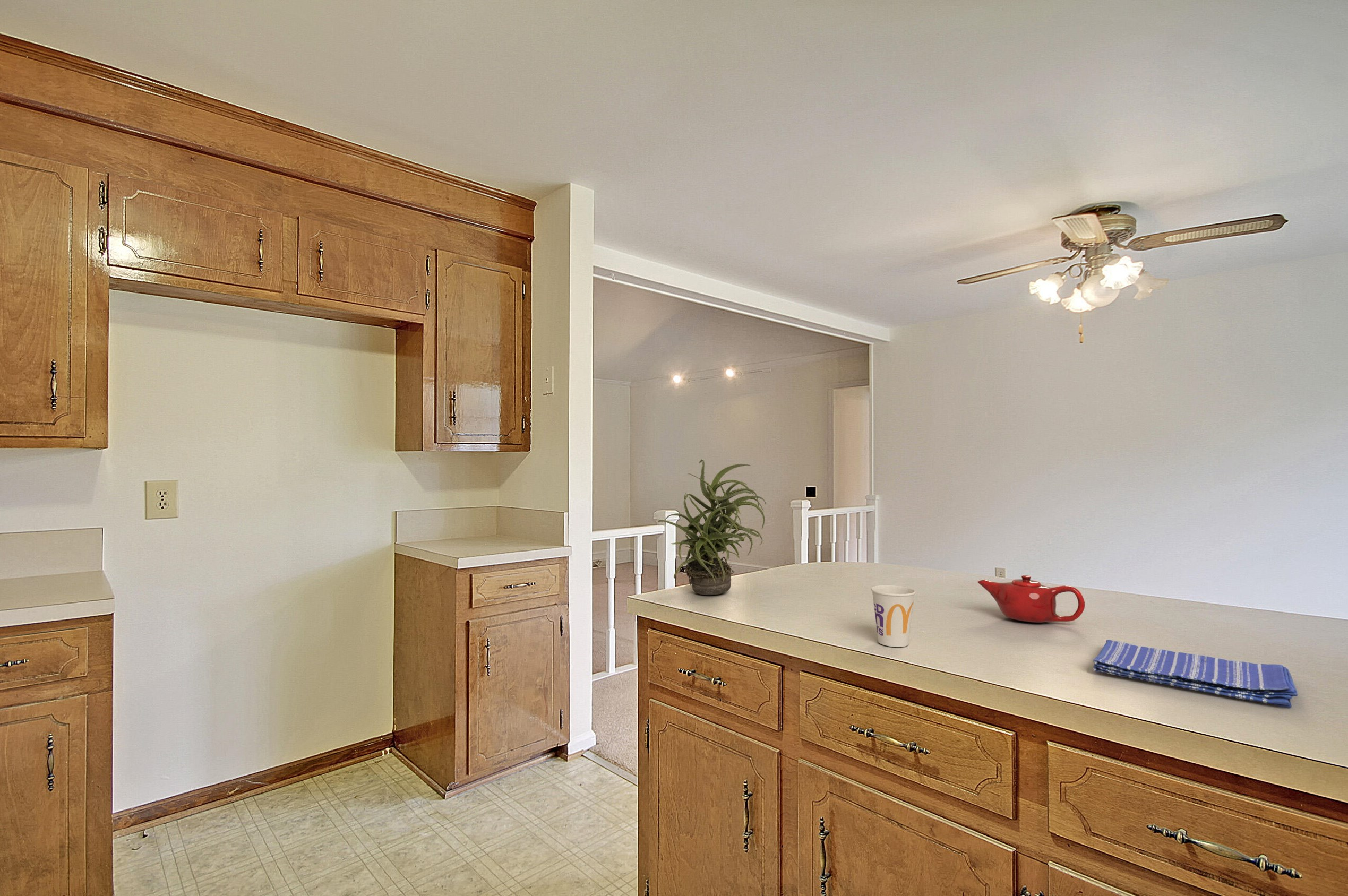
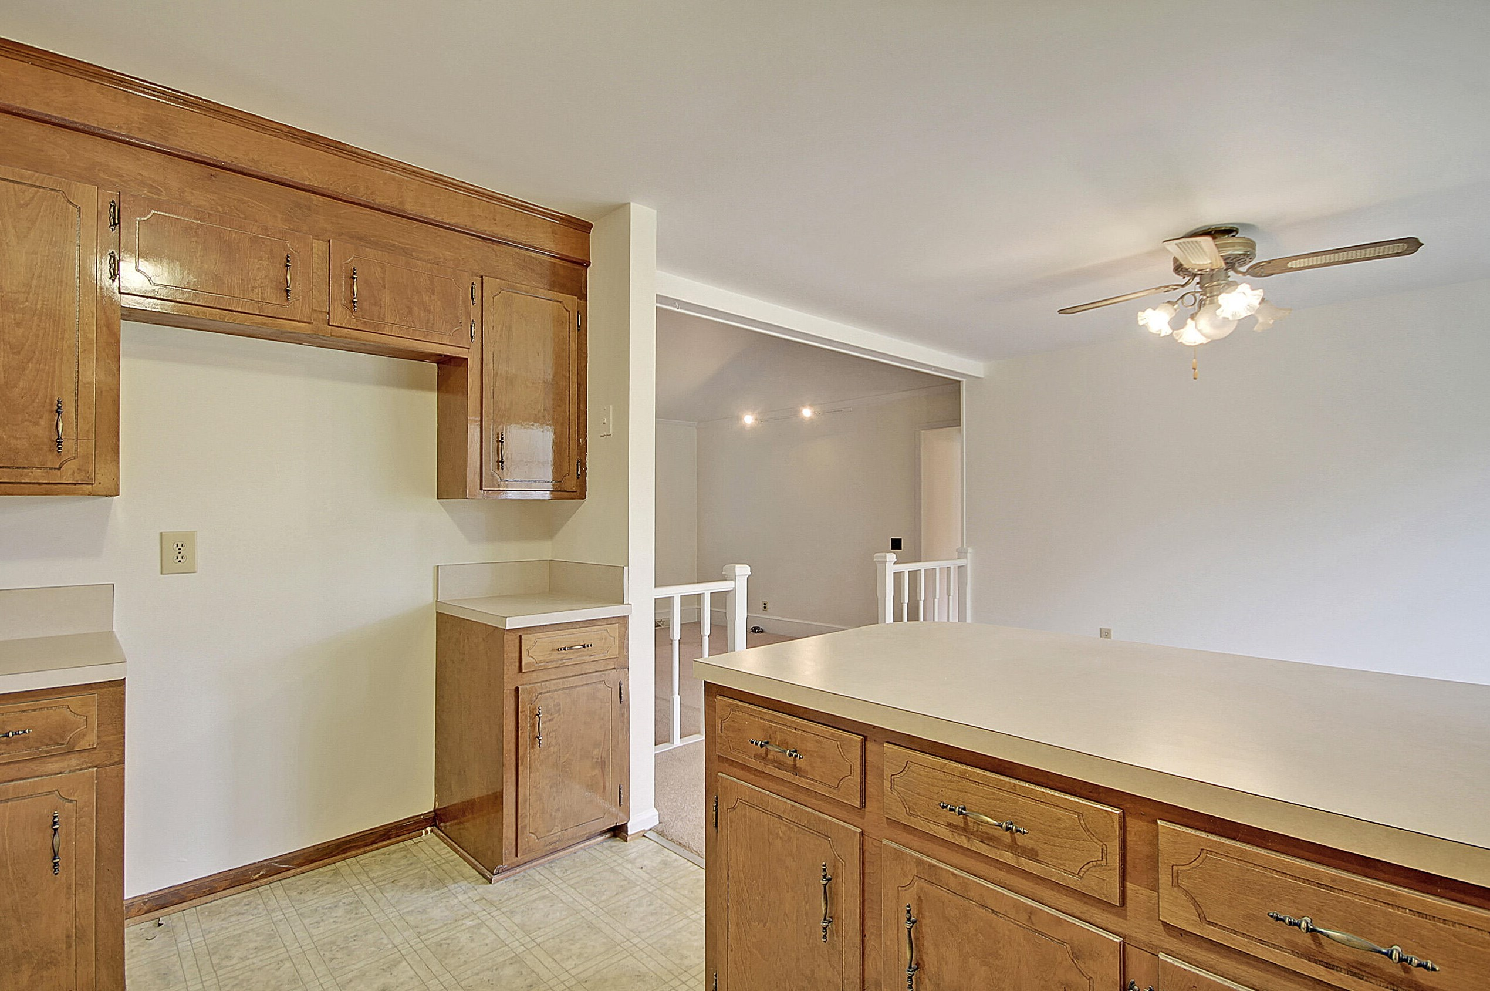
- cup (893, 616)
- teapot (1028, 598)
- dish towel (1189, 666)
- potted plant (719, 526)
